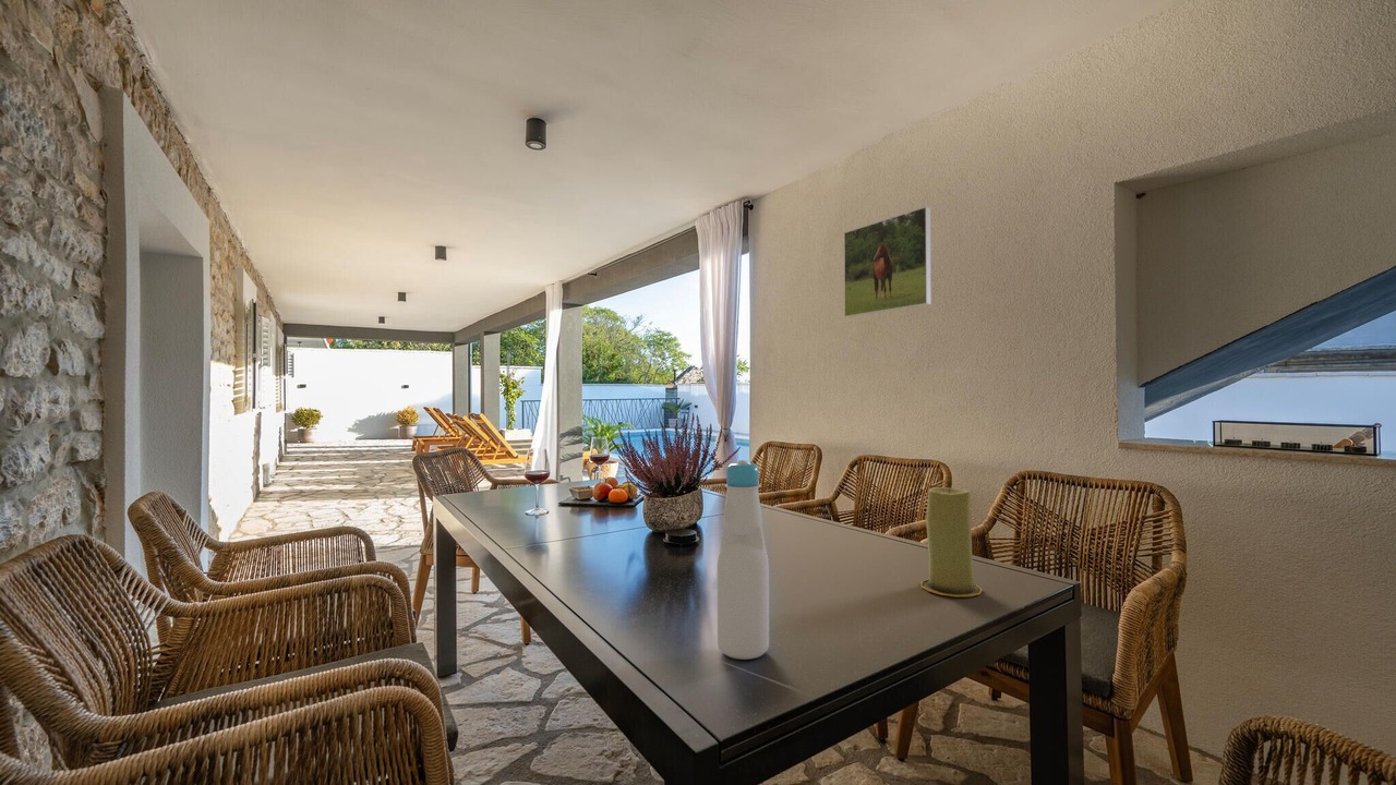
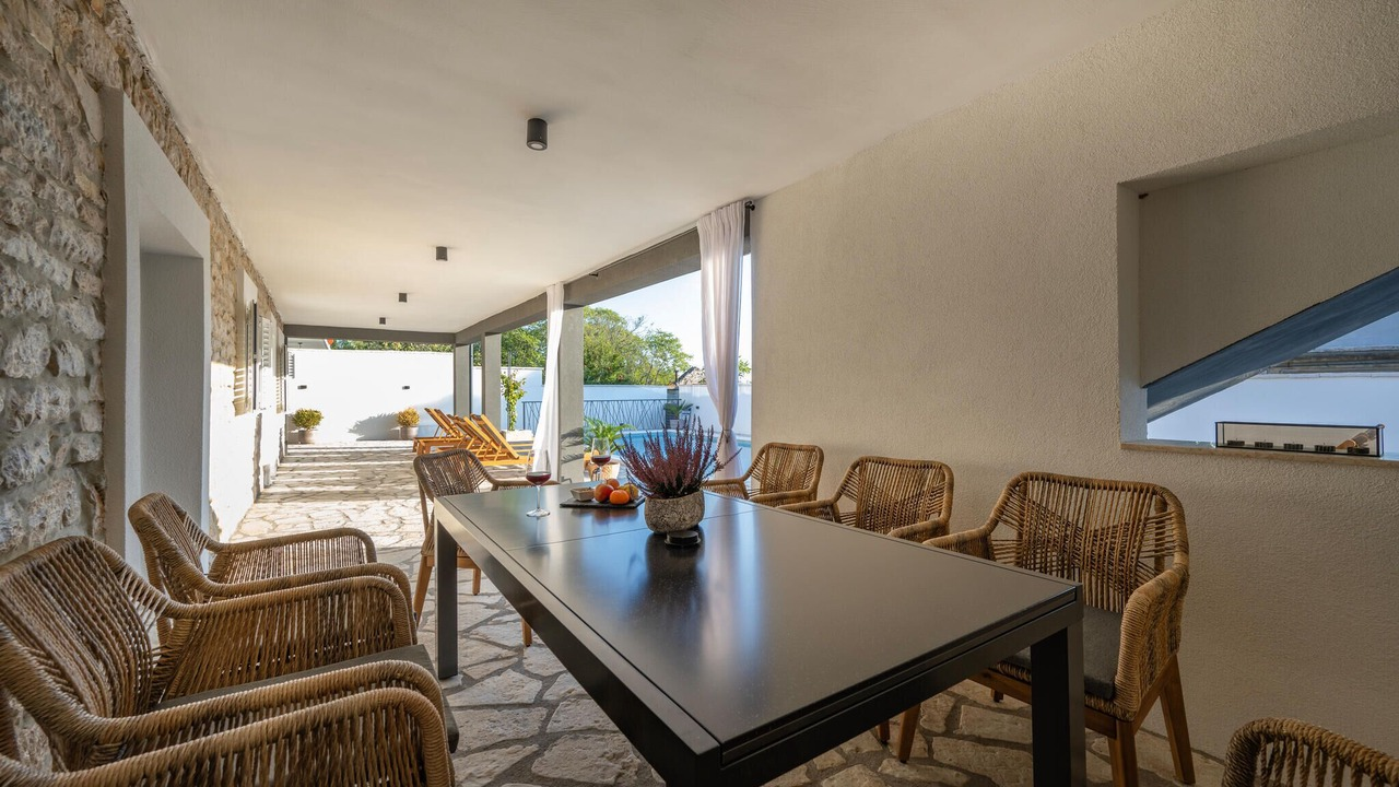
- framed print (884, 265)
- bottle (743, 555)
- candle (950, 538)
